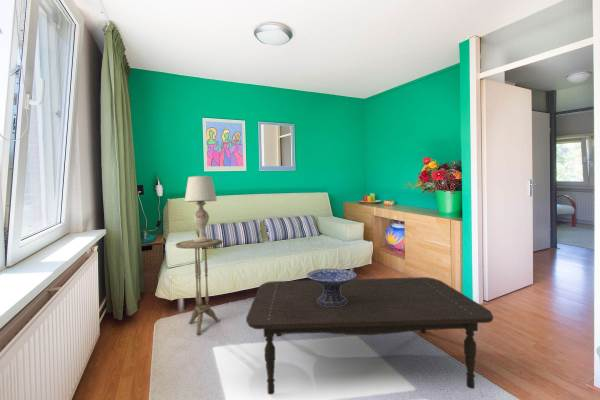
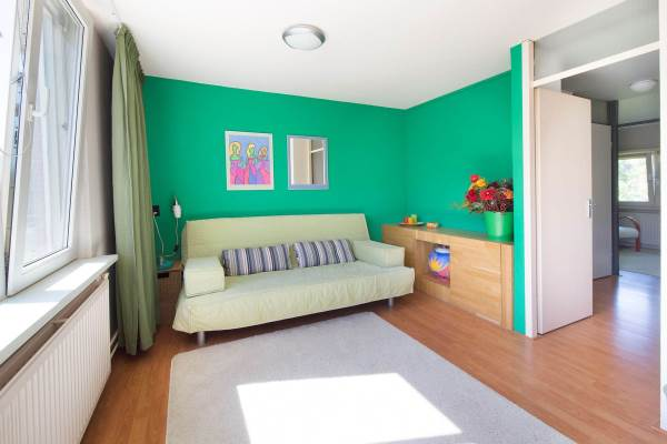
- coffee table (358, 327)
- table lamp (201, 209)
- decorative bowl (331, 289)
- side table (200, 284)
